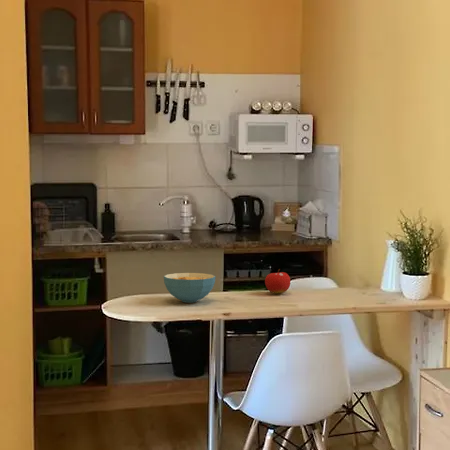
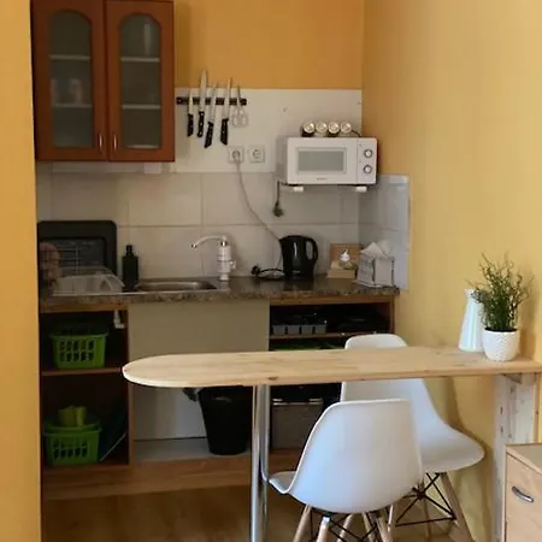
- fruit (277, 281)
- cereal bowl (189, 288)
